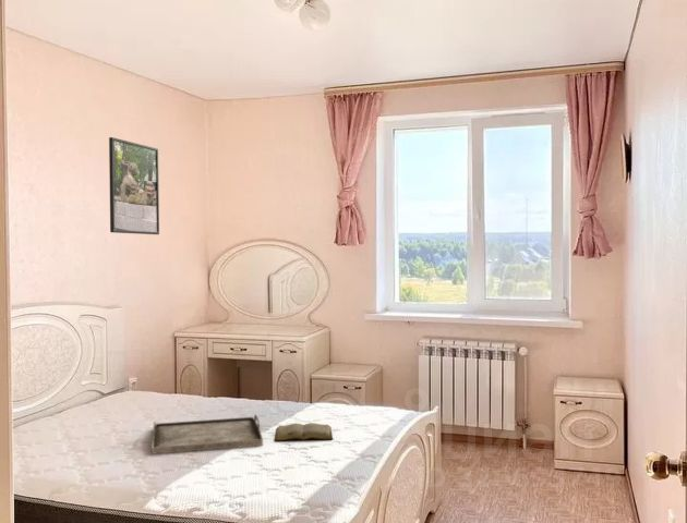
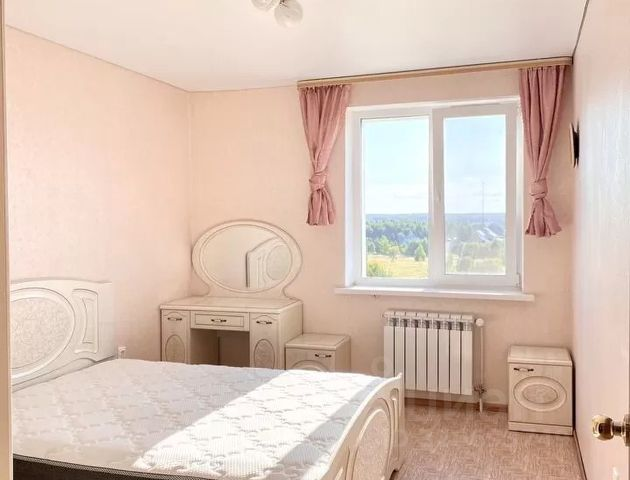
- serving tray (206, 428)
- book (303, 430)
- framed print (135, 188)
